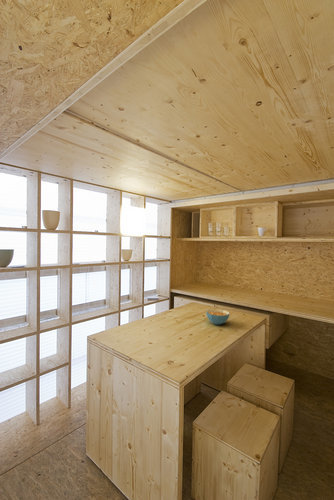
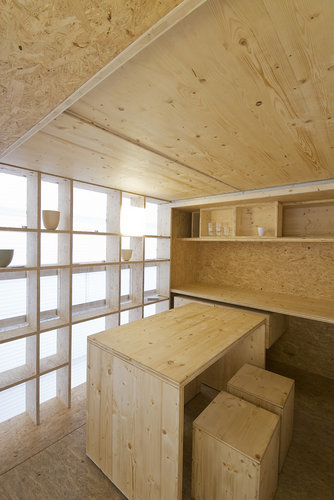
- cereal bowl (217, 317)
